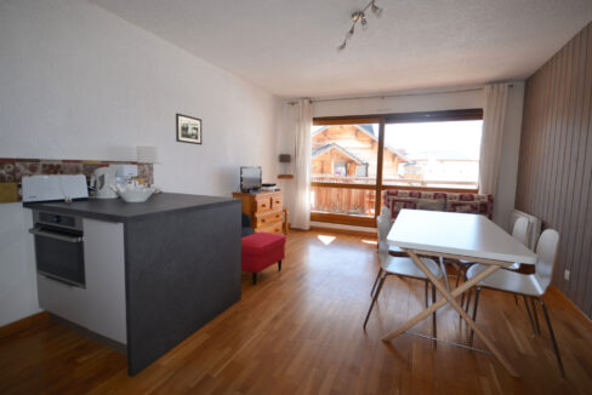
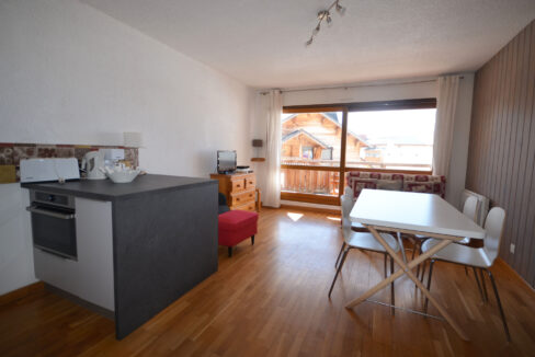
- picture frame (189, 130)
